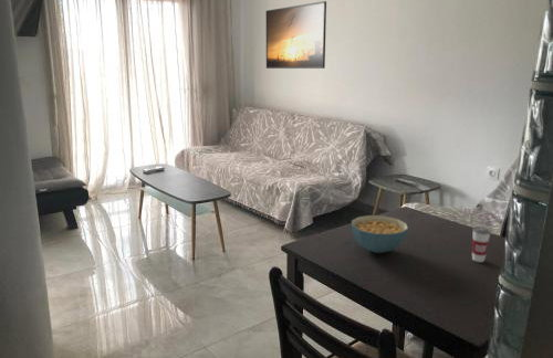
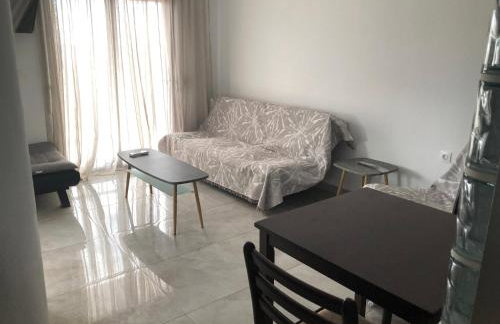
- cup (480, 239)
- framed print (293, 38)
- cereal bowl (378, 236)
